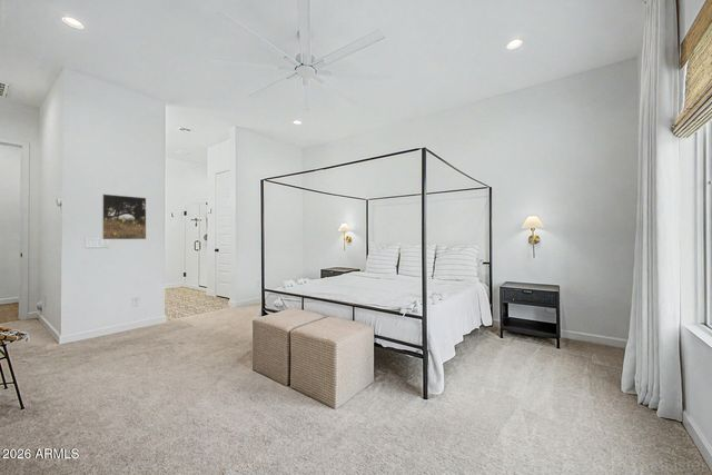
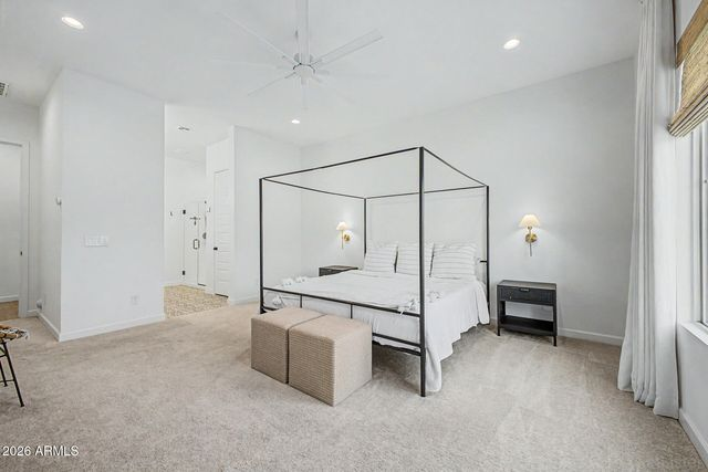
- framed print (125, 217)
